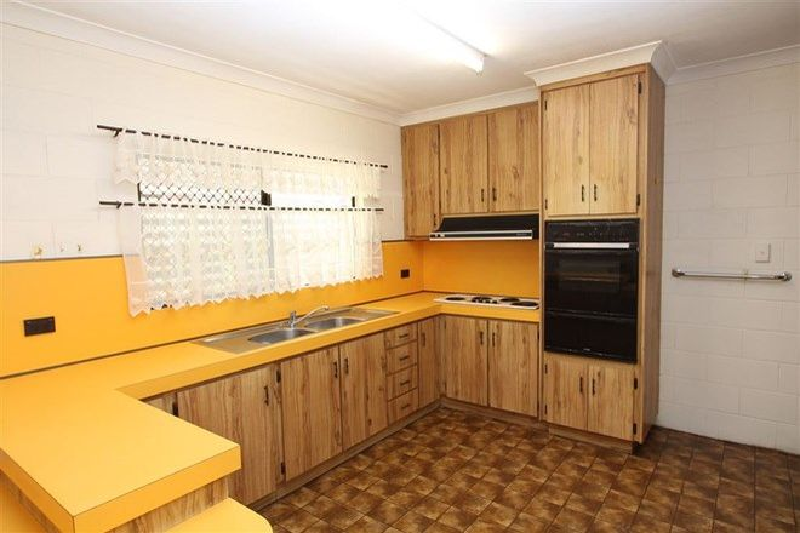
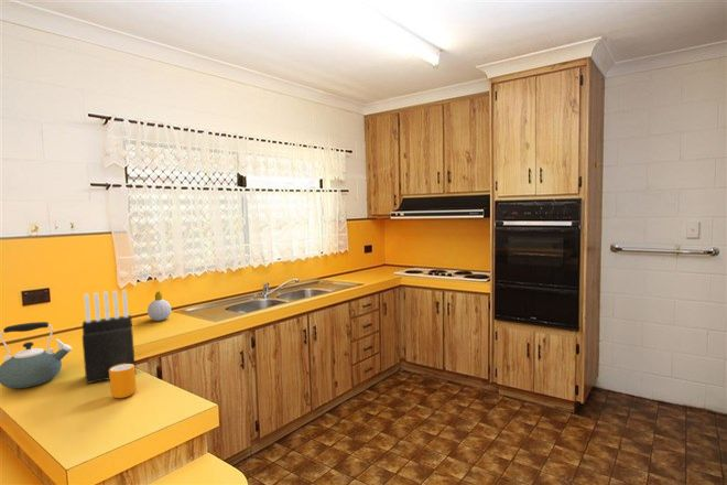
+ soap bottle (159, 305)
+ knife block (108, 334)
+ kettle (35, 352)
+ mug (123, 379)
